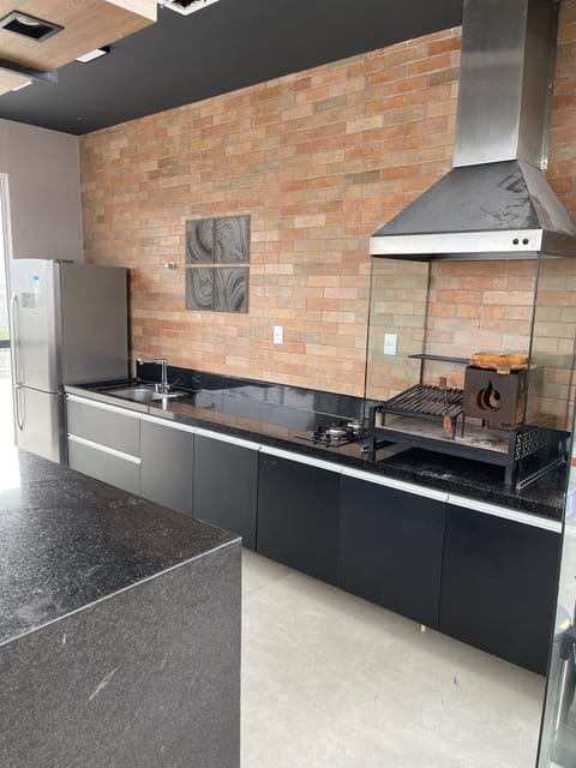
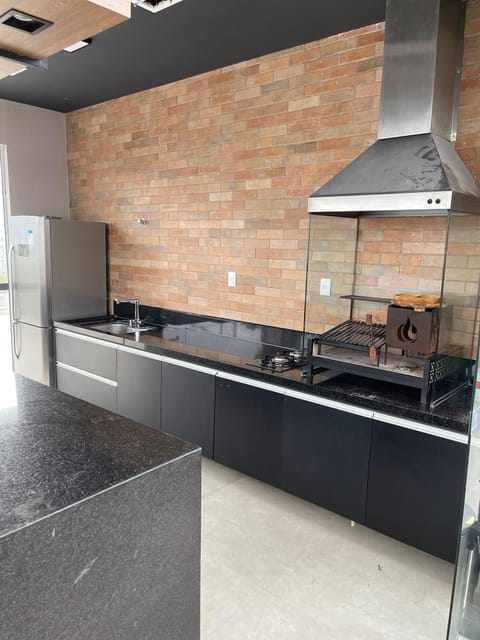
- wall art (215, 266)
